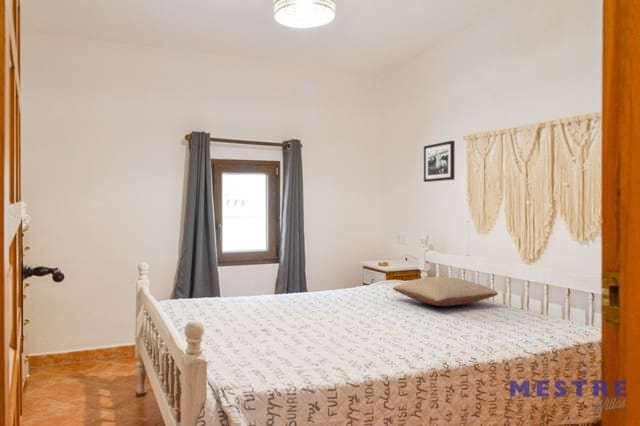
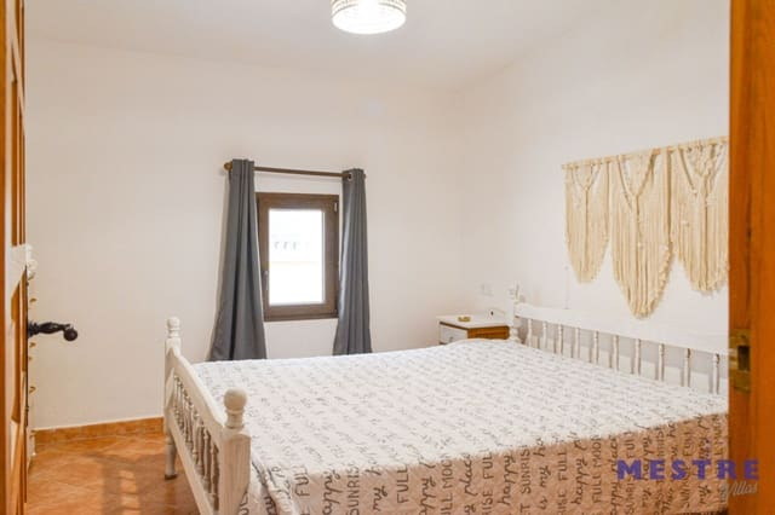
- pillow (443, 290)
- picture frame (438, 162)
